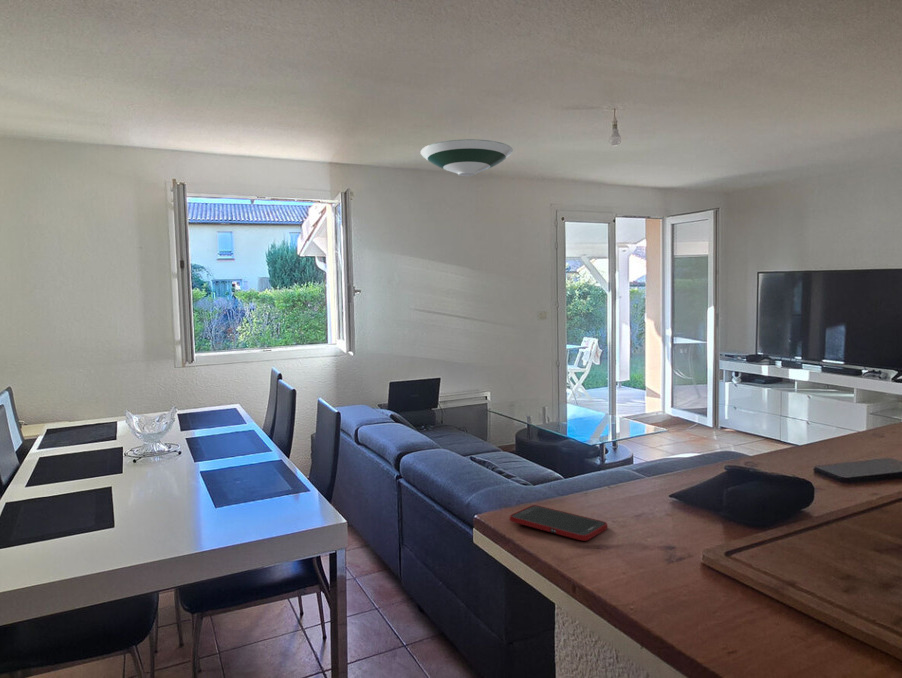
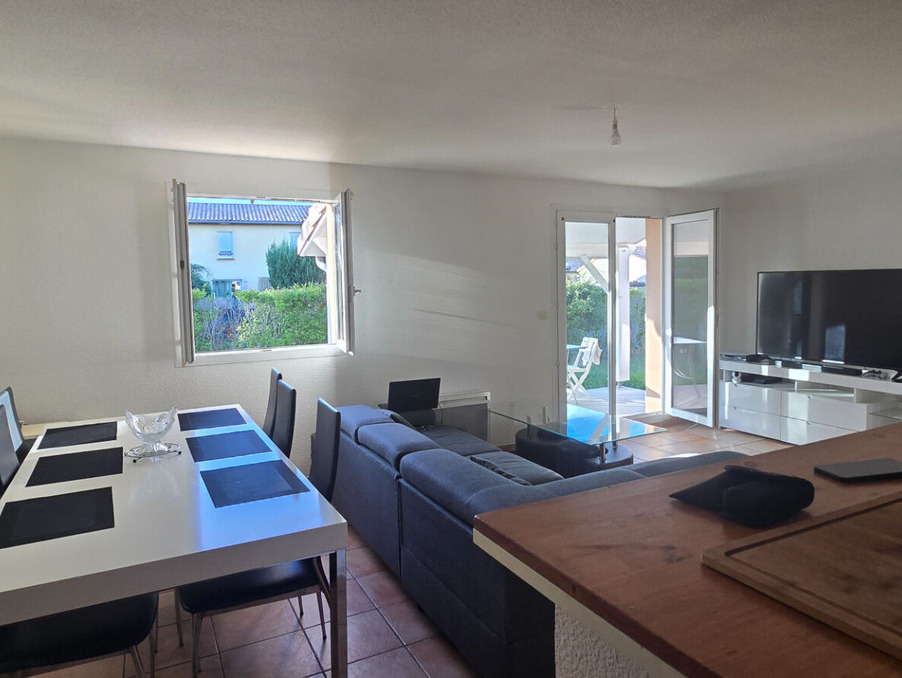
- cell phone (557, 522)
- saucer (466, 163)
